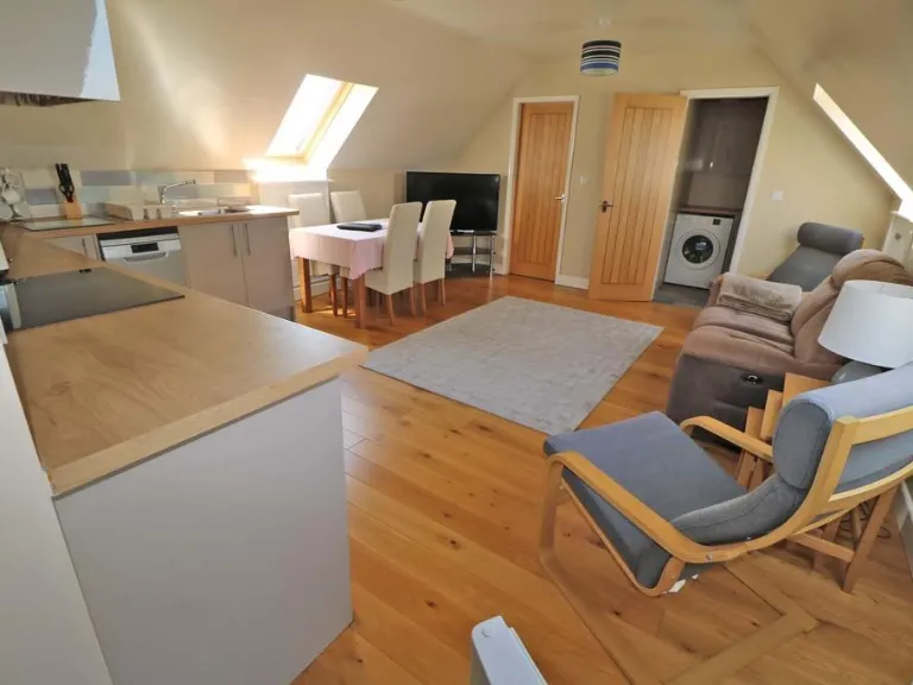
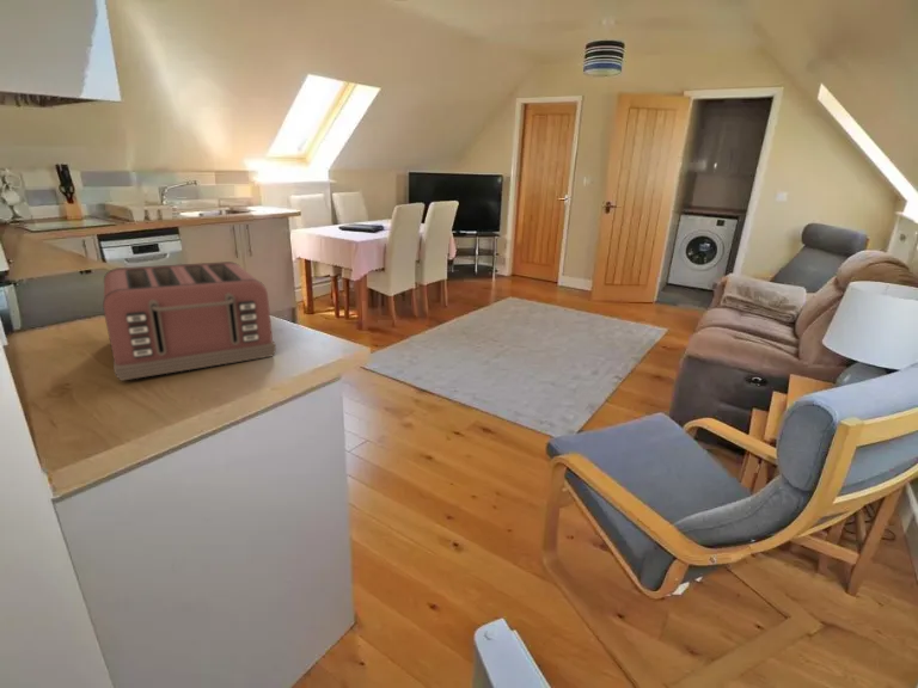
+ toaster (188, 313)
